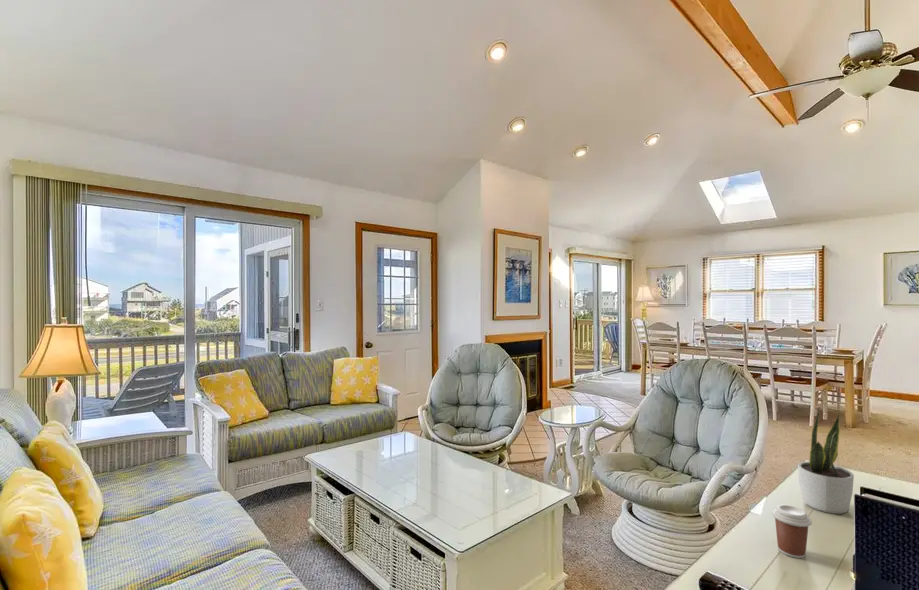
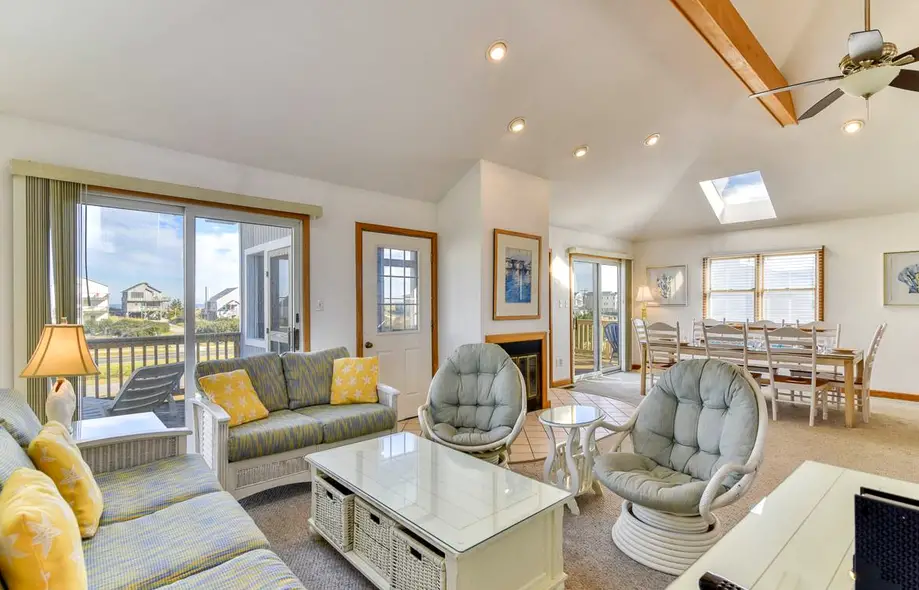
- coffee cup (791, 530)
- potted plant (824, 457)
